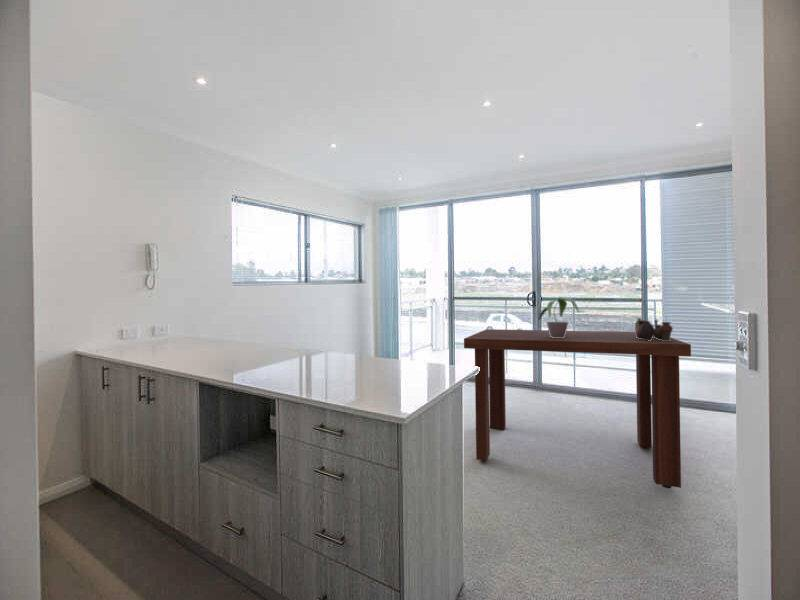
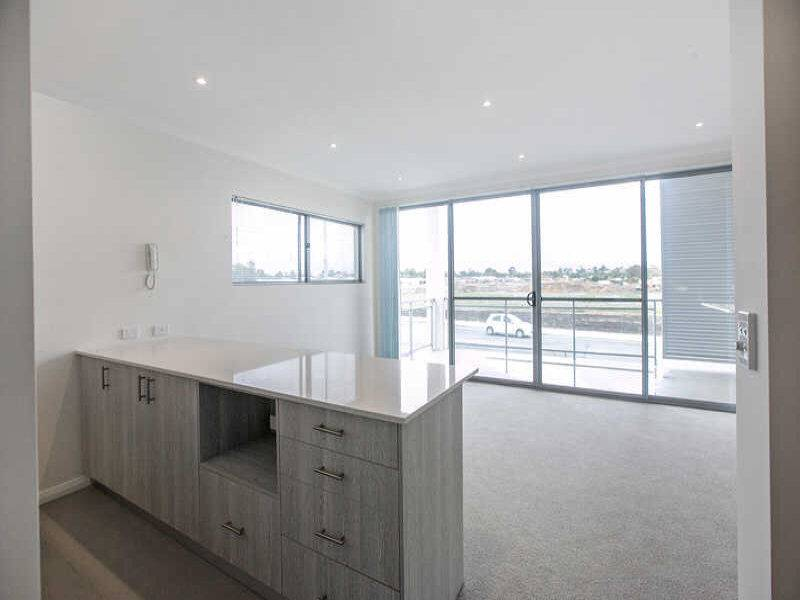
- dining table (565, 351)
- potted plant (555, 318)
- vase (652, 328)
